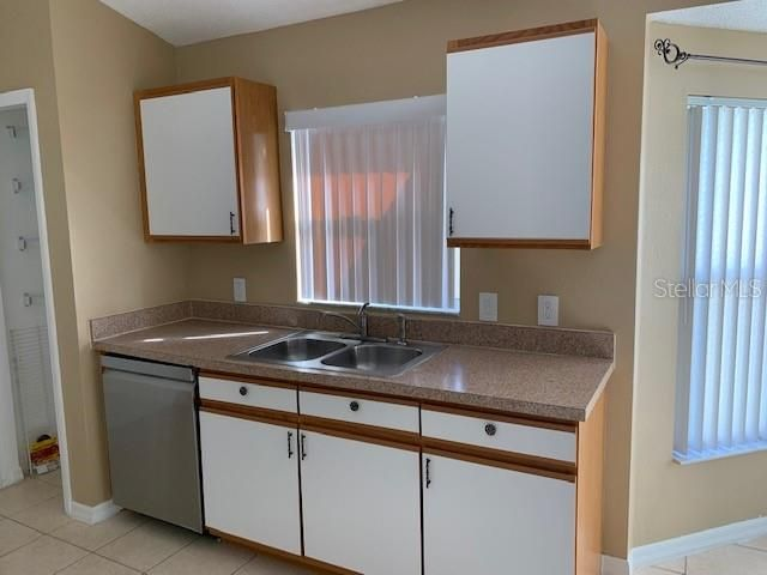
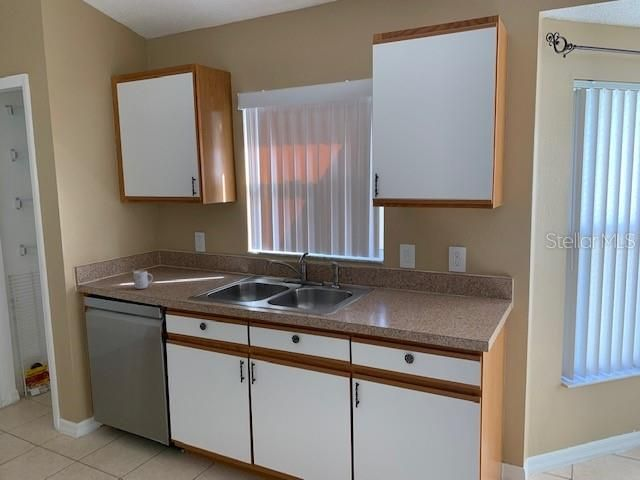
+ mug (142, 277)
